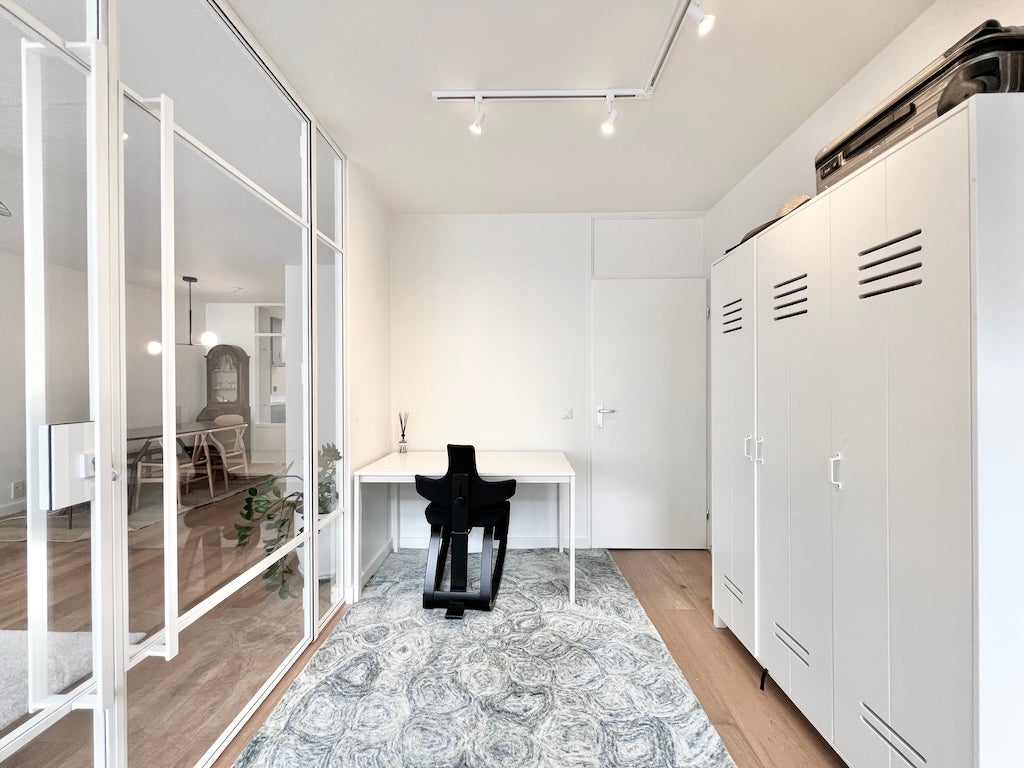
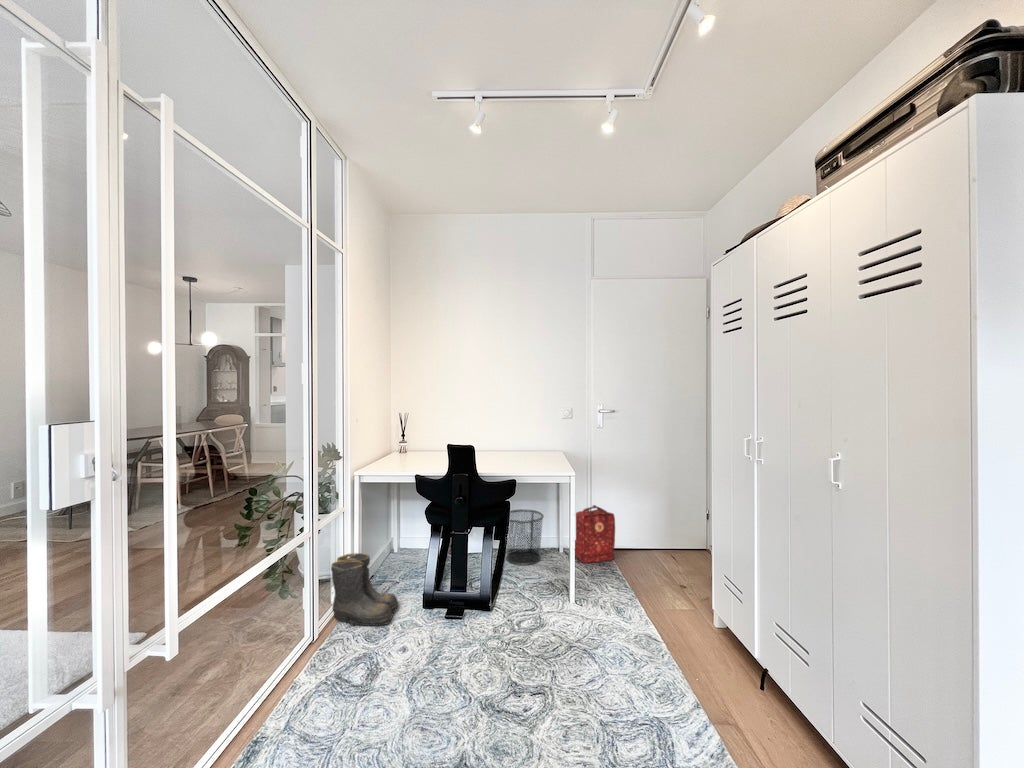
+ backpack (592, 530)
+ waste bin (522, 536)
+ boots (365, 587)
